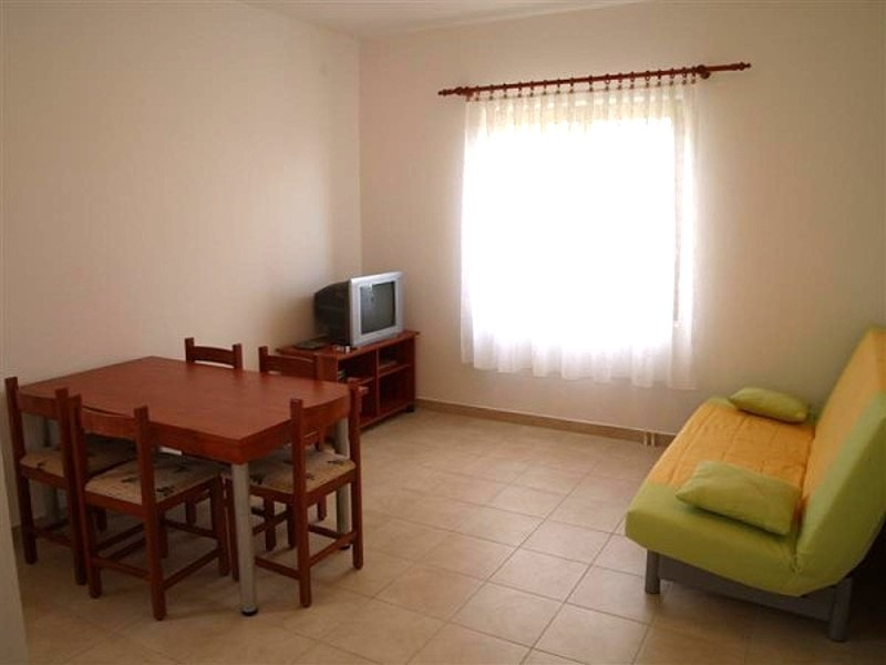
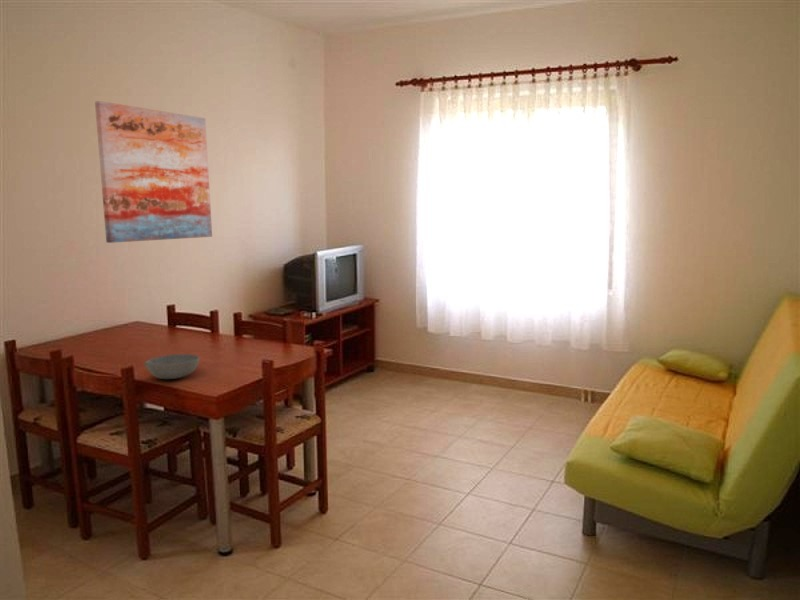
+ wall art (159, 175)
+ bowl (172, 368)
